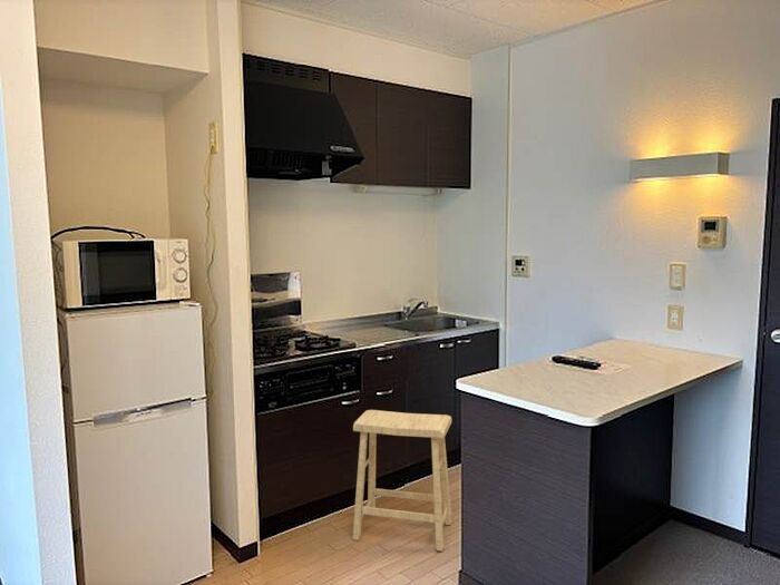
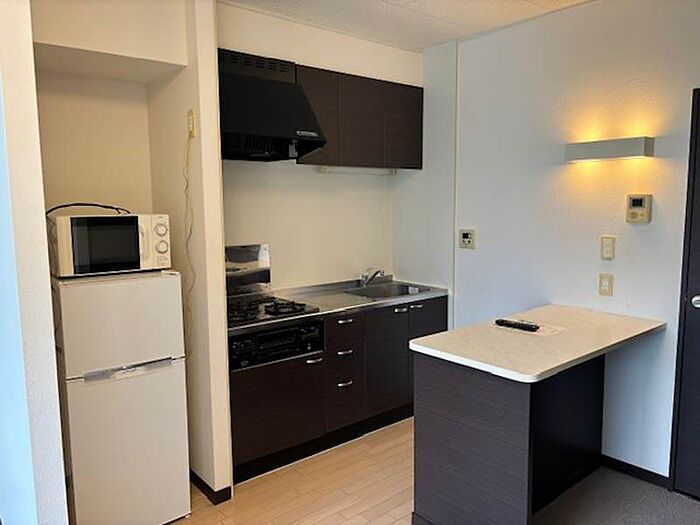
- stool (403, 491)
